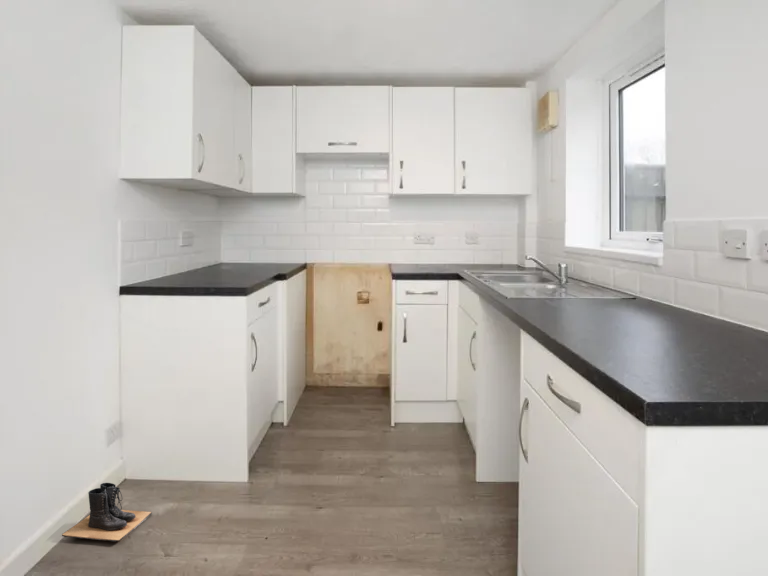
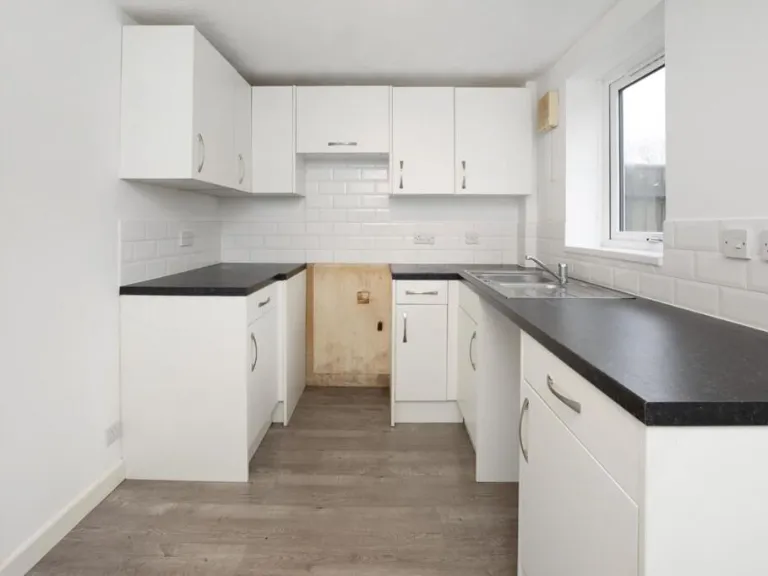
- boots (108, 506)
